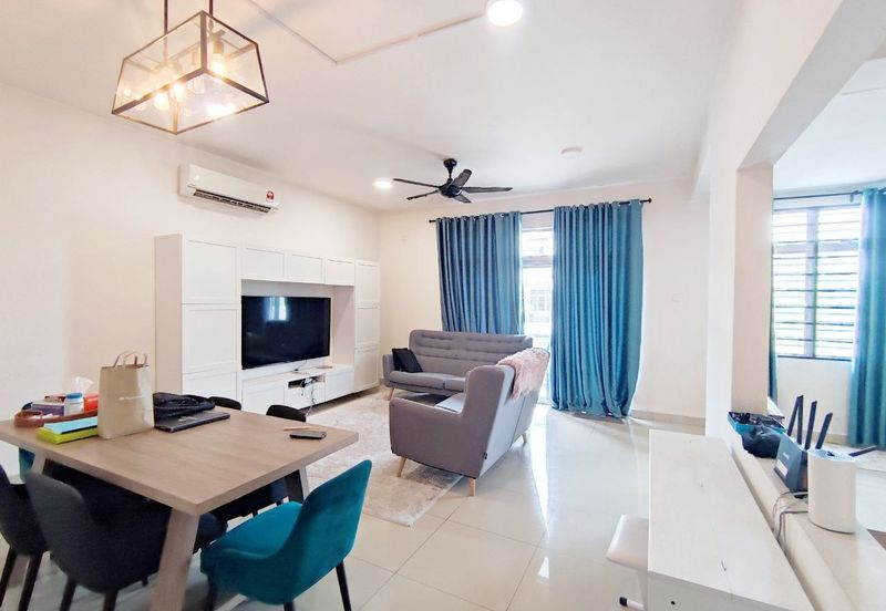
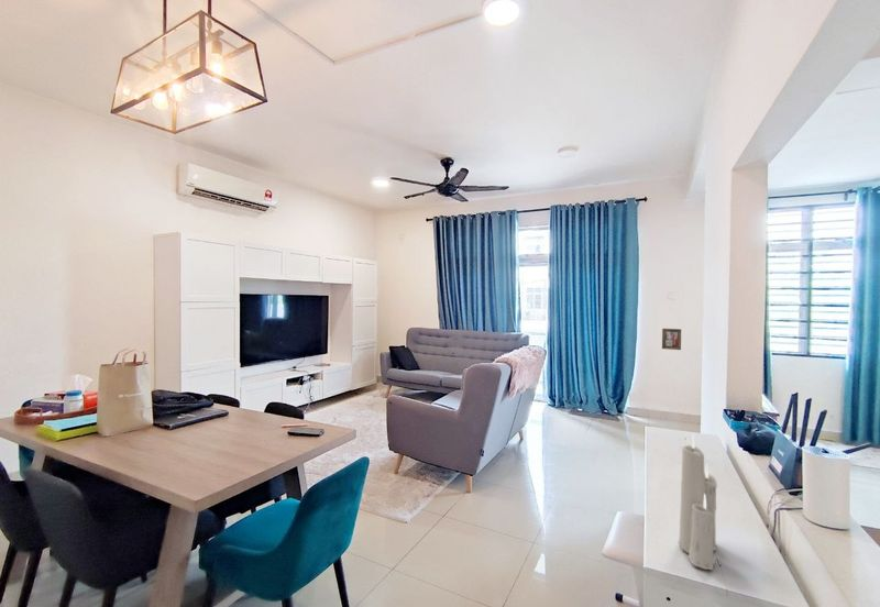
+ candle (697, 489)
+ picture frame (671, 339)
